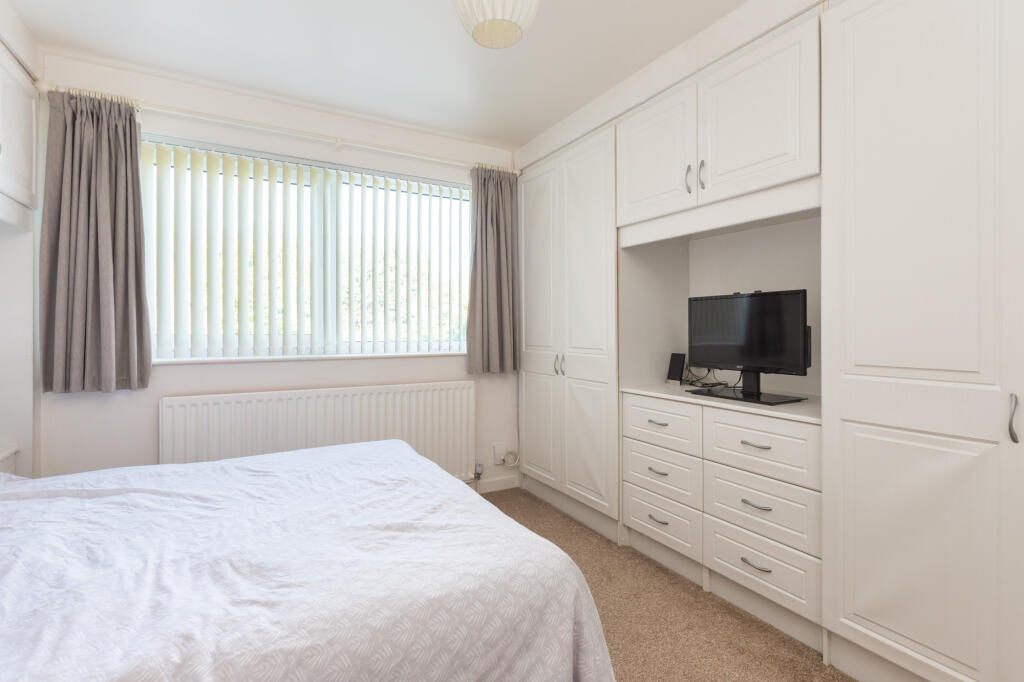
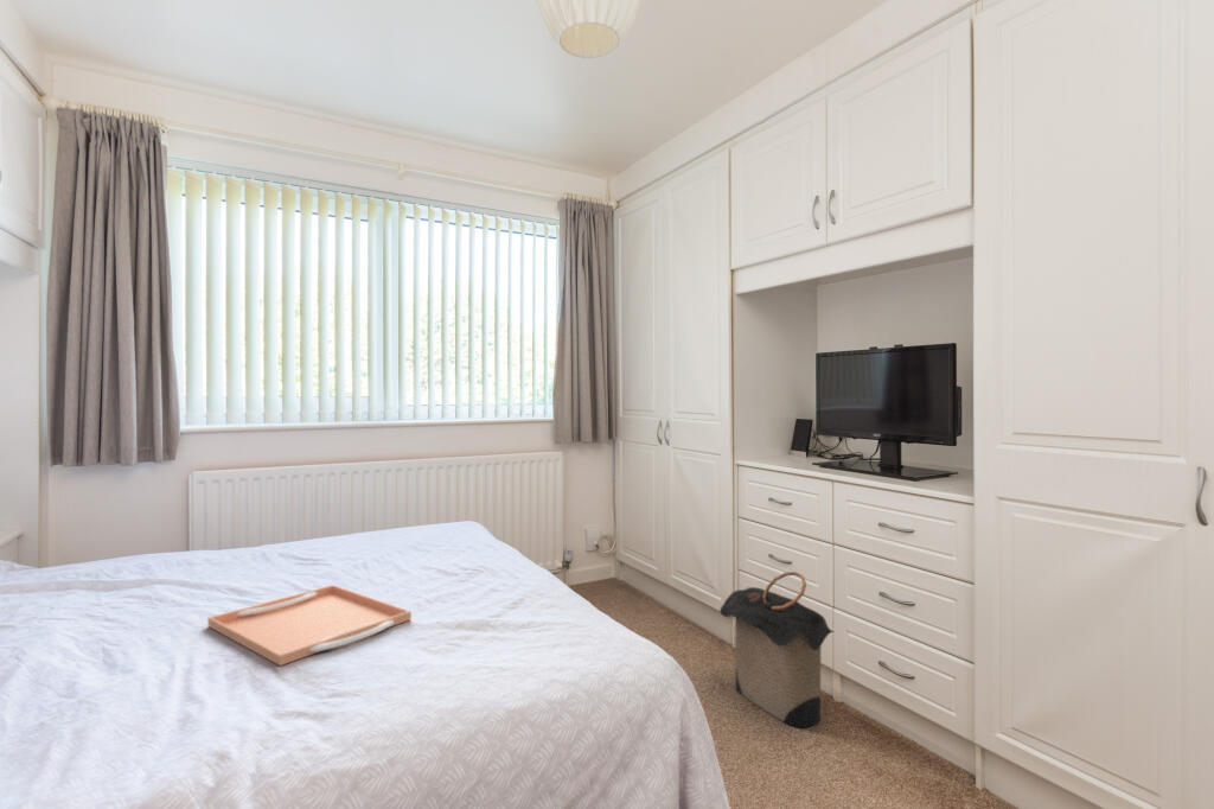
+ serving tray (311, 618)
+ laundry hamper (772, 636)
